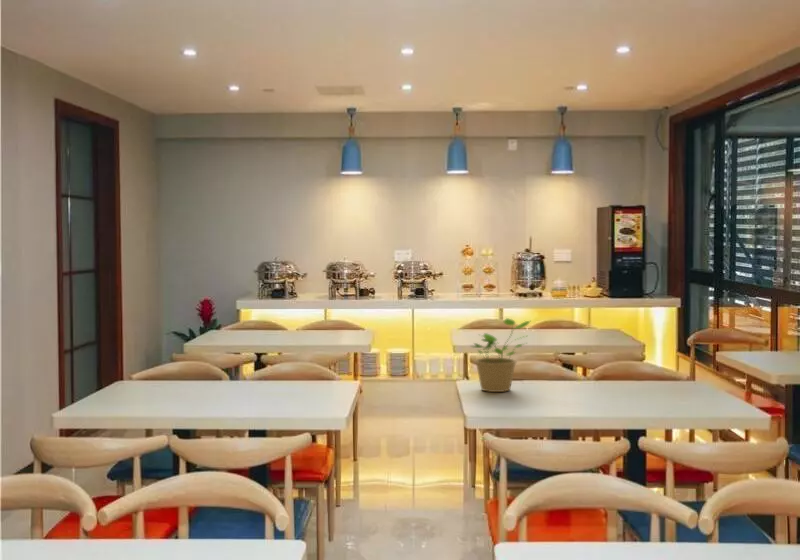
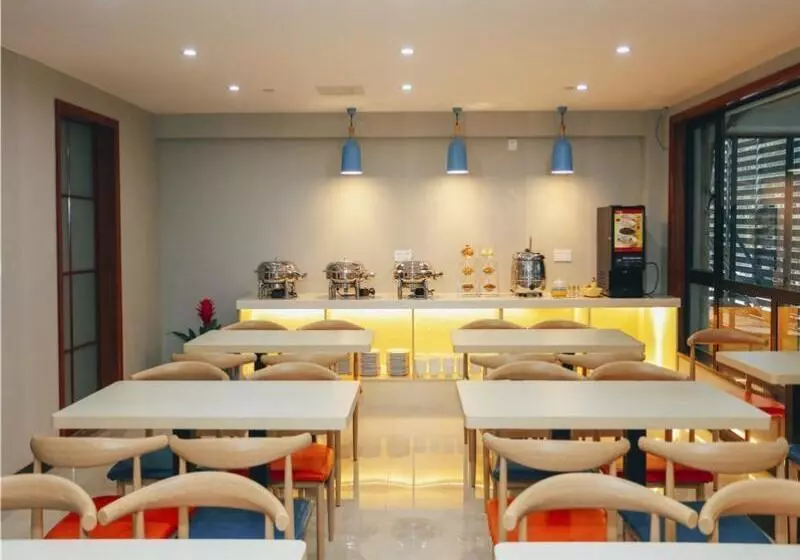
- potted plant (498, 354)
